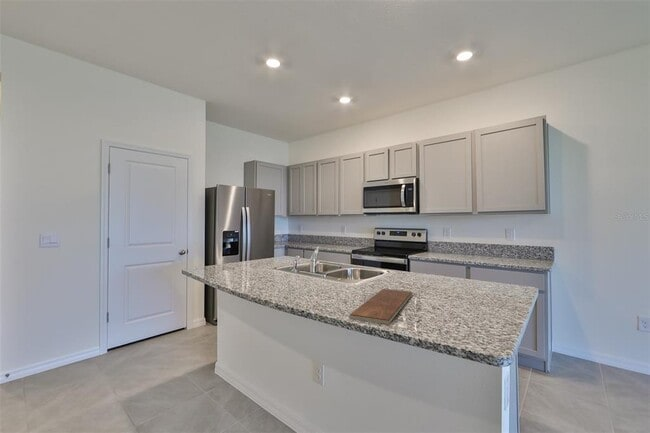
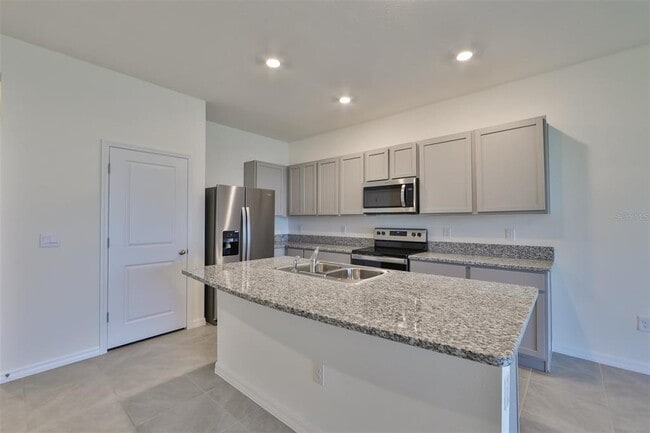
- chopping board (385, 303)
